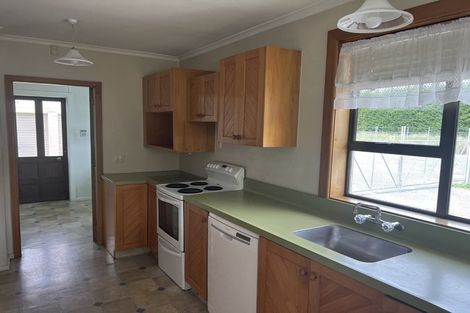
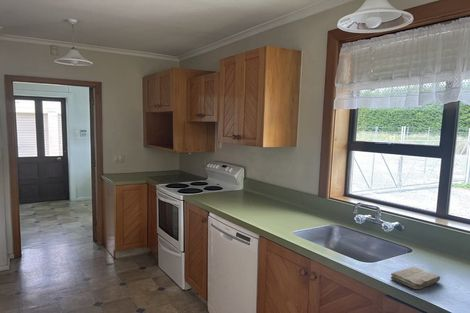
+ washcloth (414, 276)
